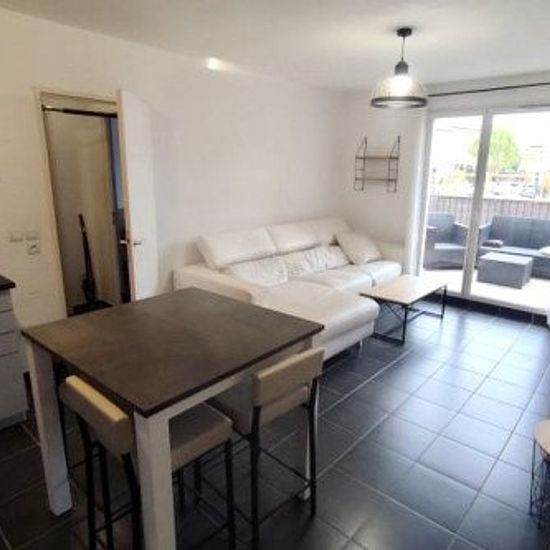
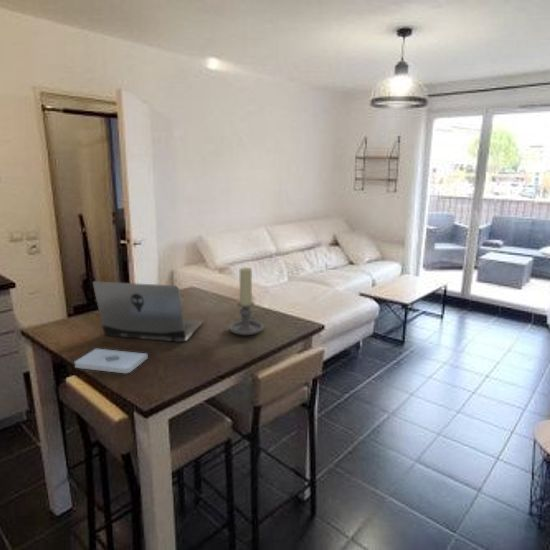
+ candle holder (247, 299)
+ notepad (111, 360)
+ laptop computer (152, 304)
